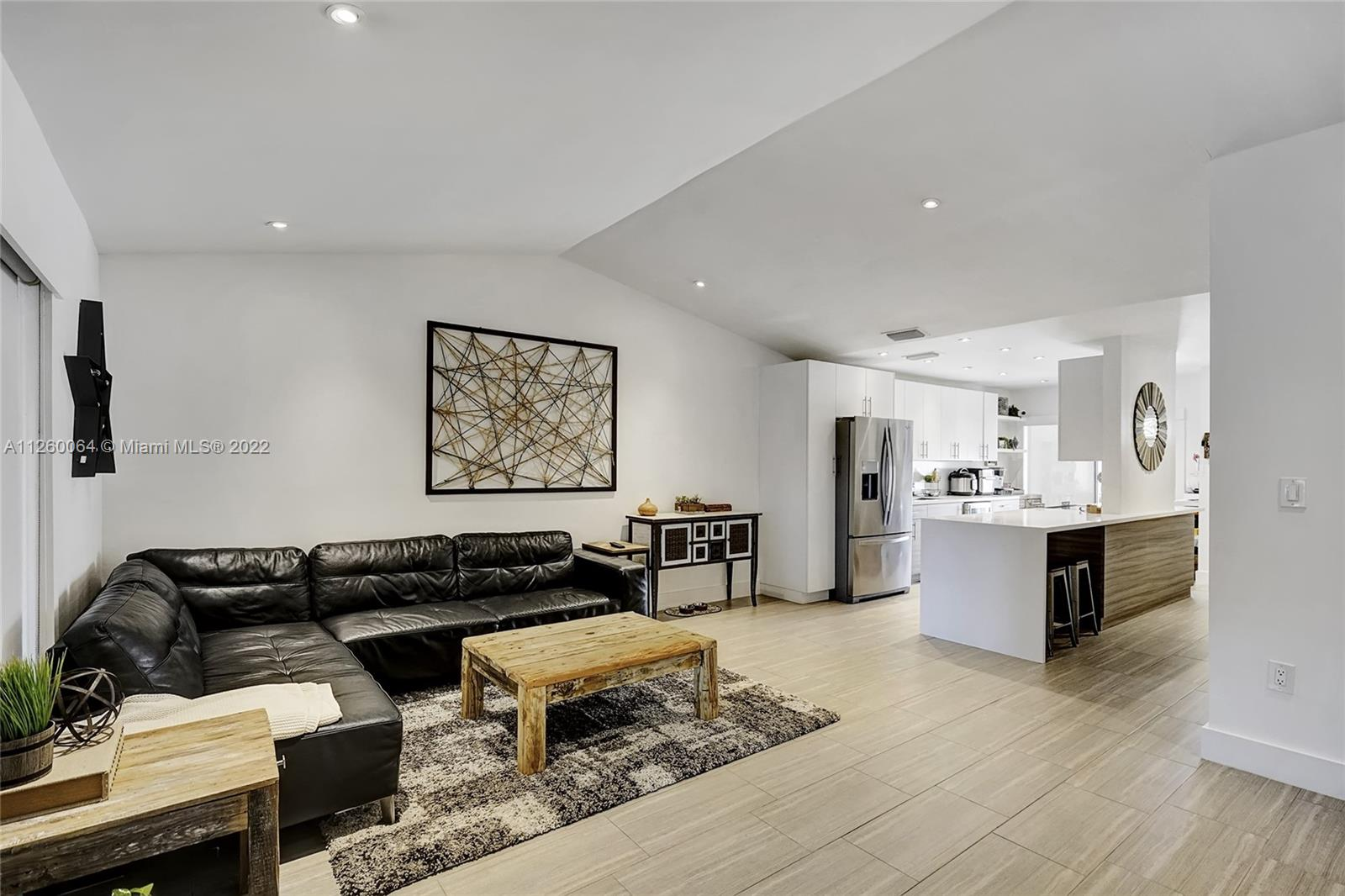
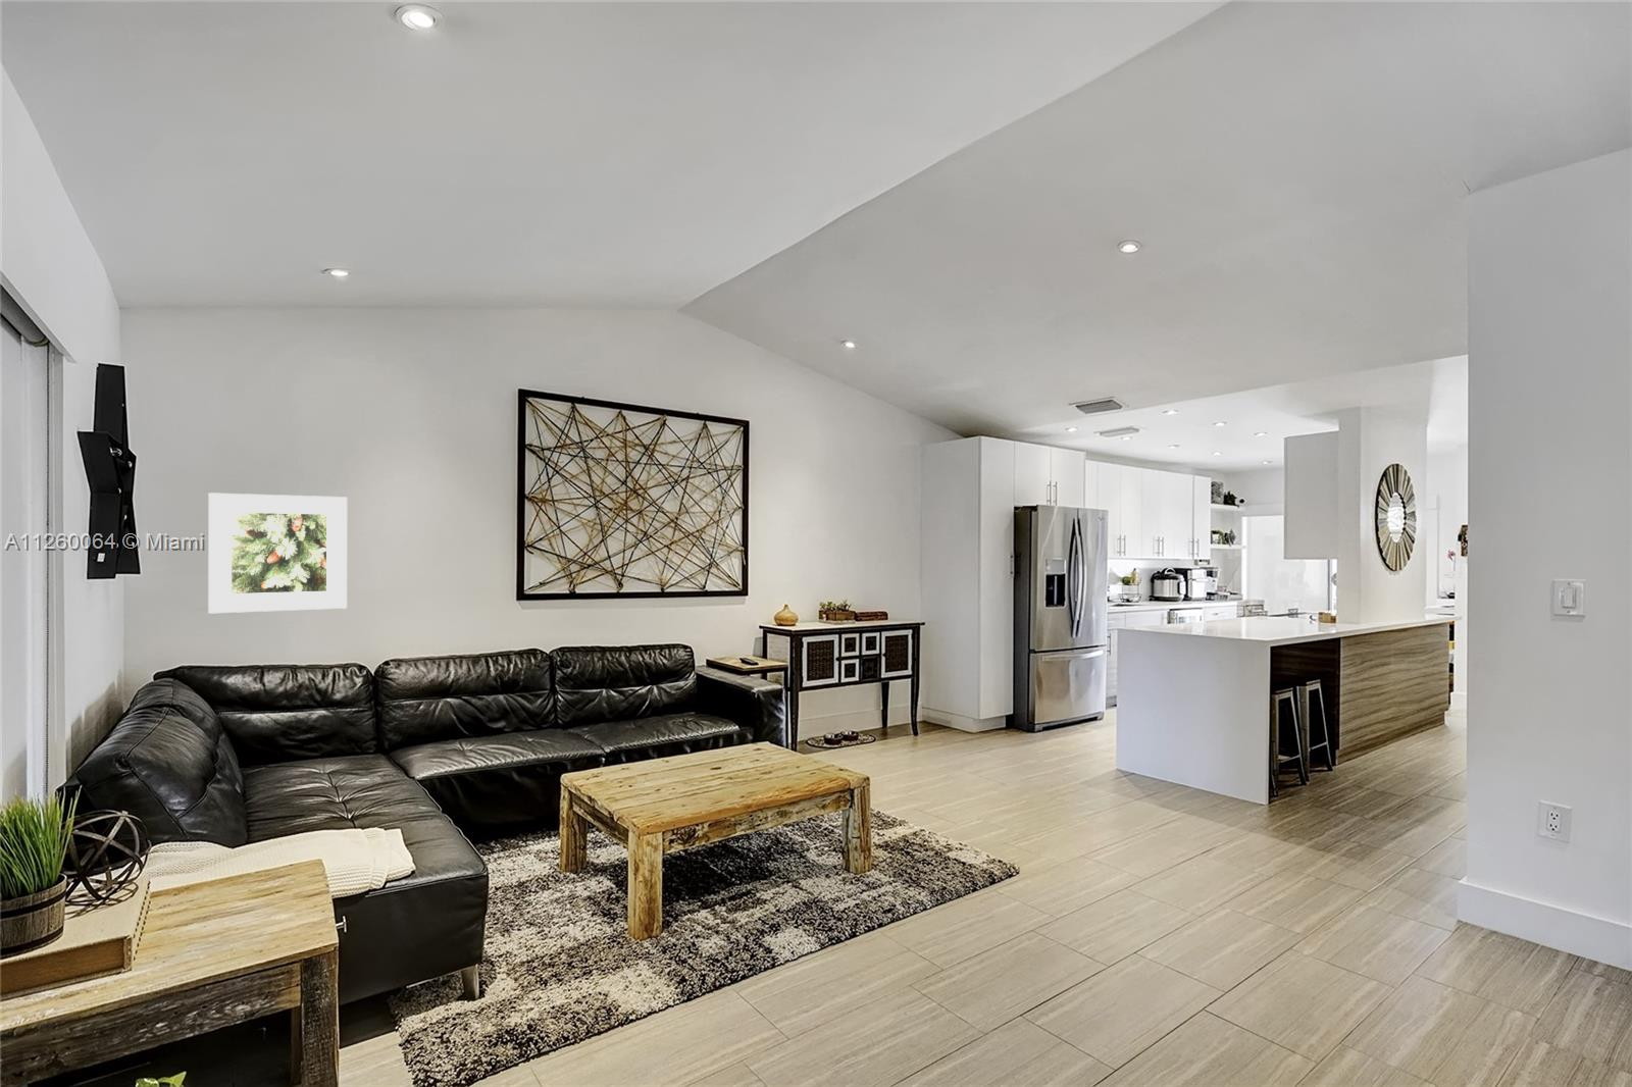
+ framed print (279, 553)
